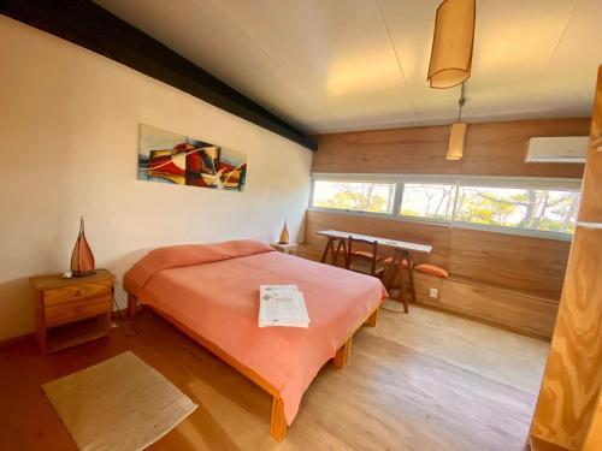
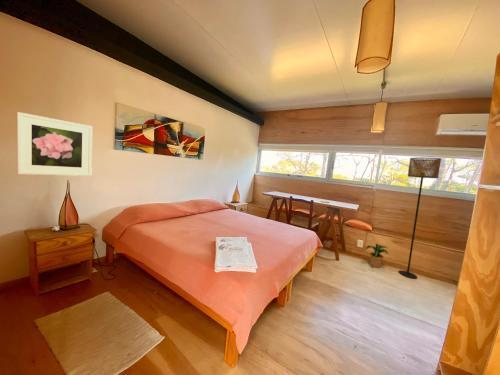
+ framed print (58, 147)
+ floor lamp (416, 218)
+ potted plant (376, 255)
